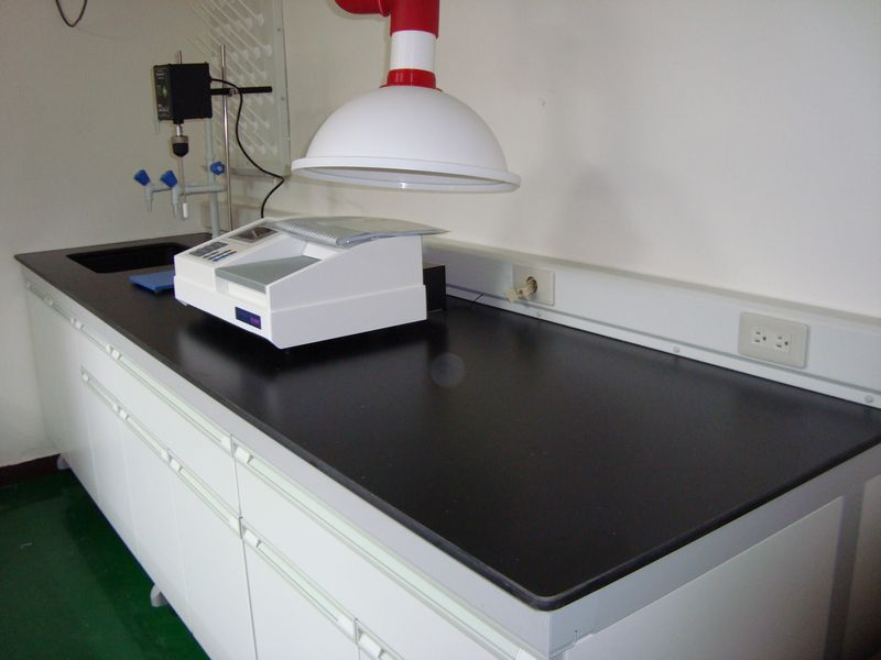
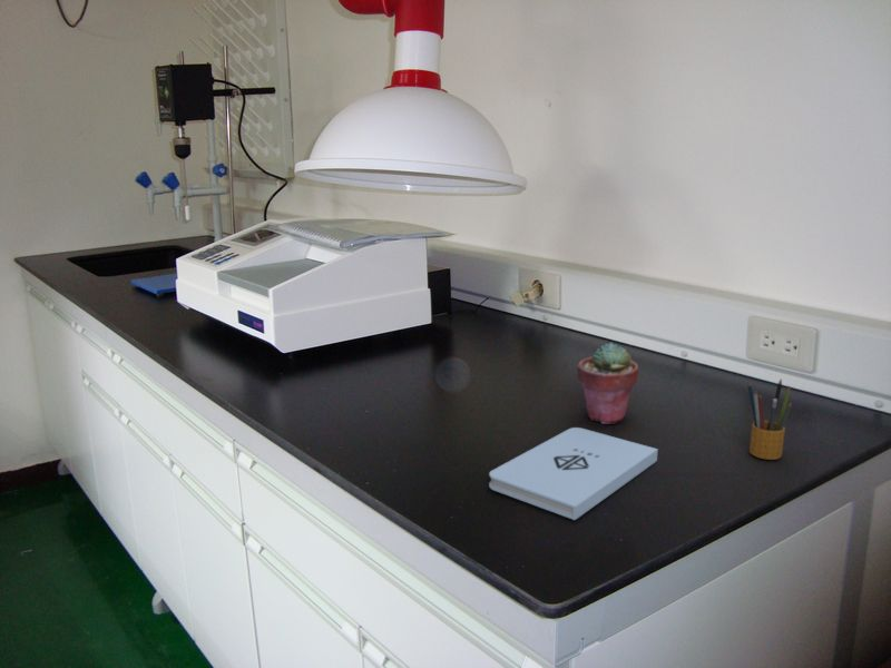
+ potted succulent (607, 380)
+ notepad (574, 466)
+ pencil box (770, 419)
